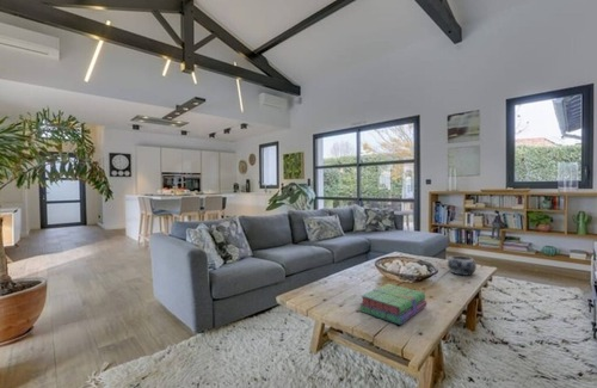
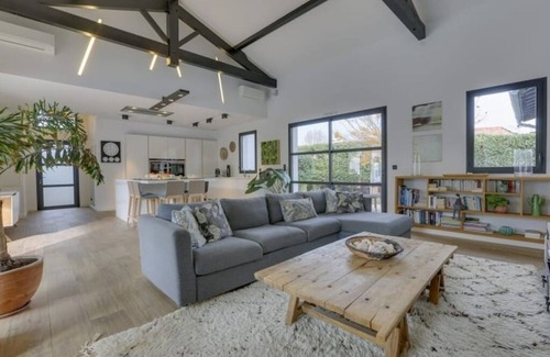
- stack of books (393, 301)
- decorative bowl (461, 265)
